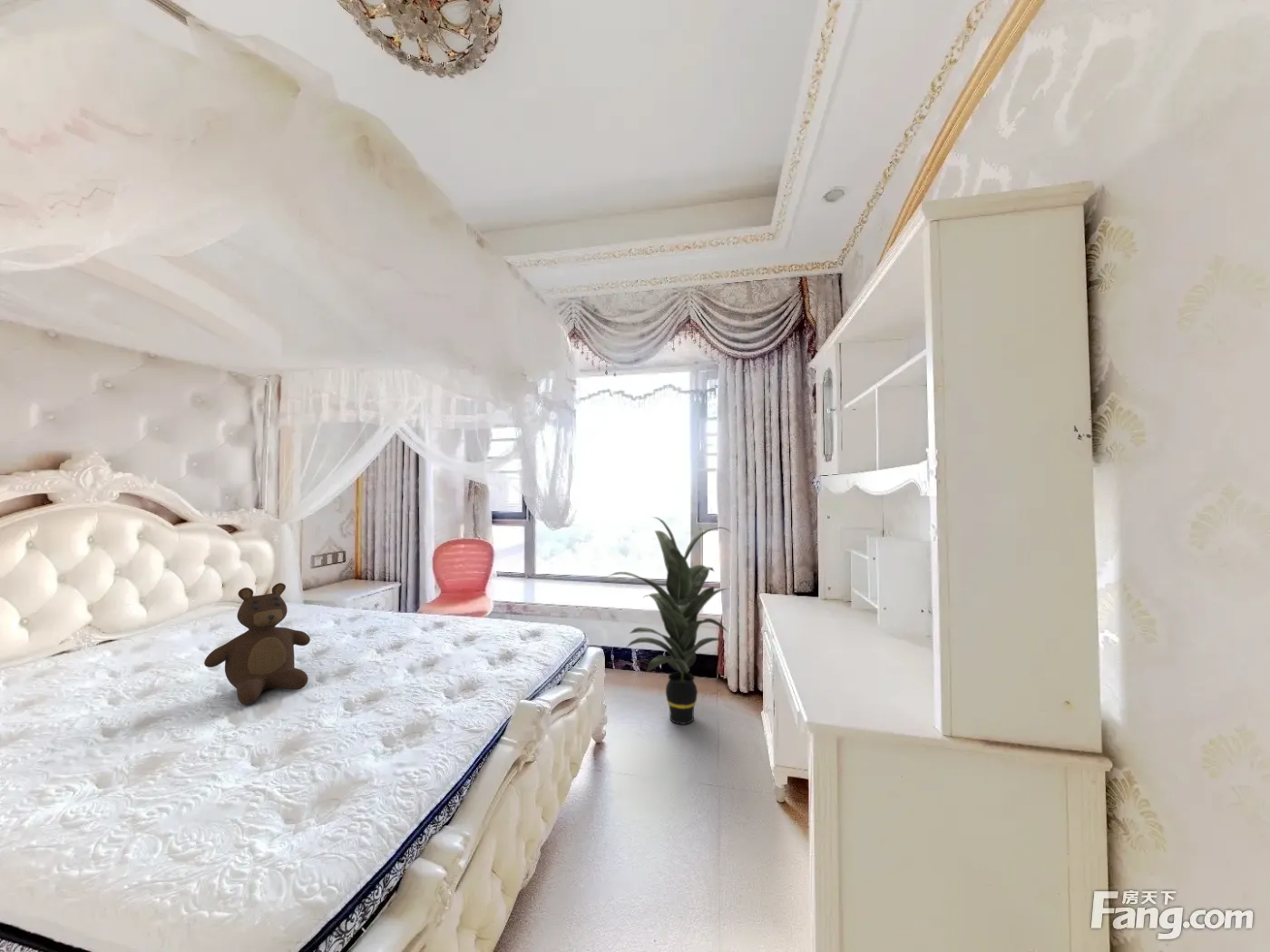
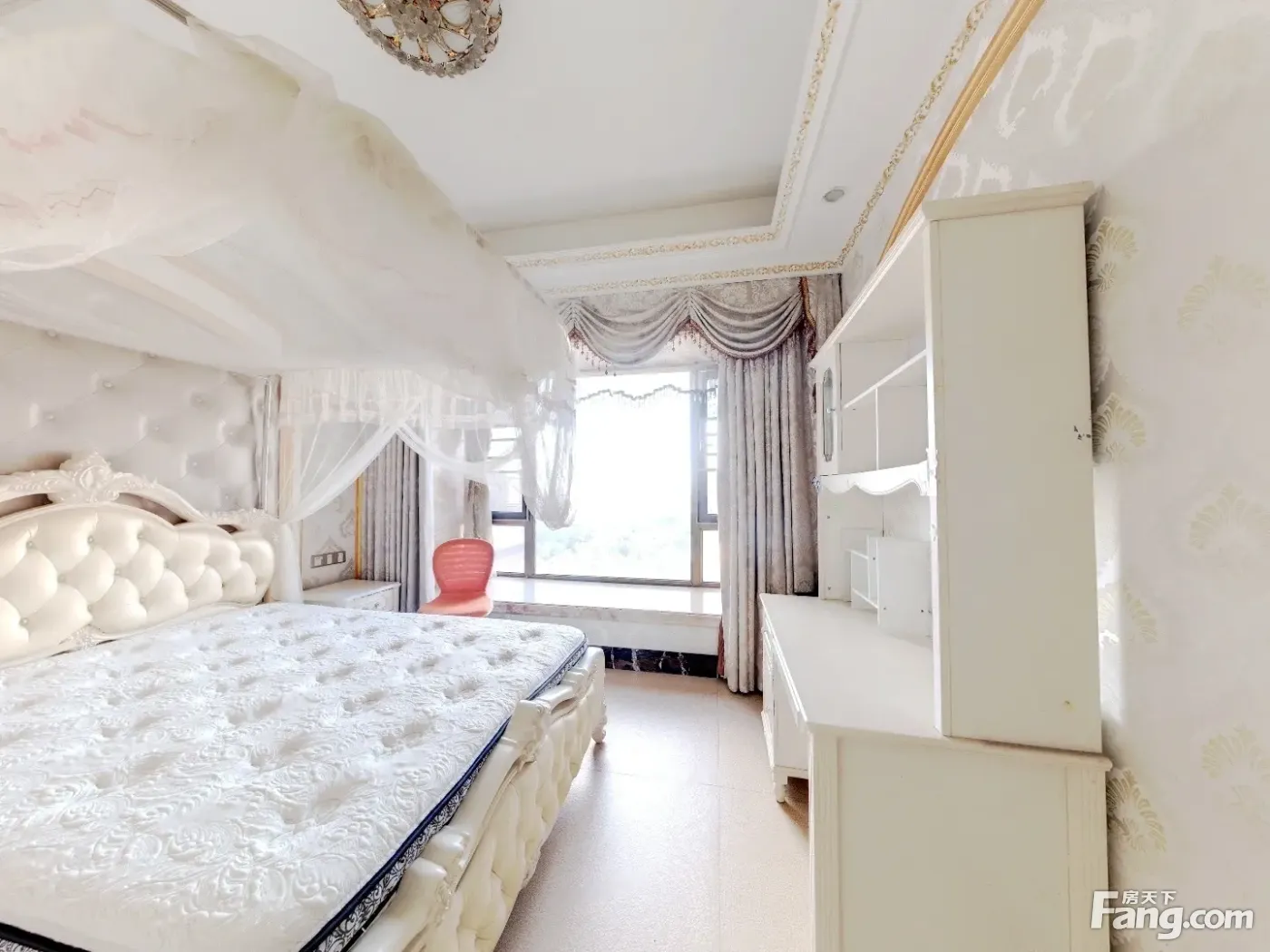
- indoor plant (674, 615)
- teddy bear (267, 638)
